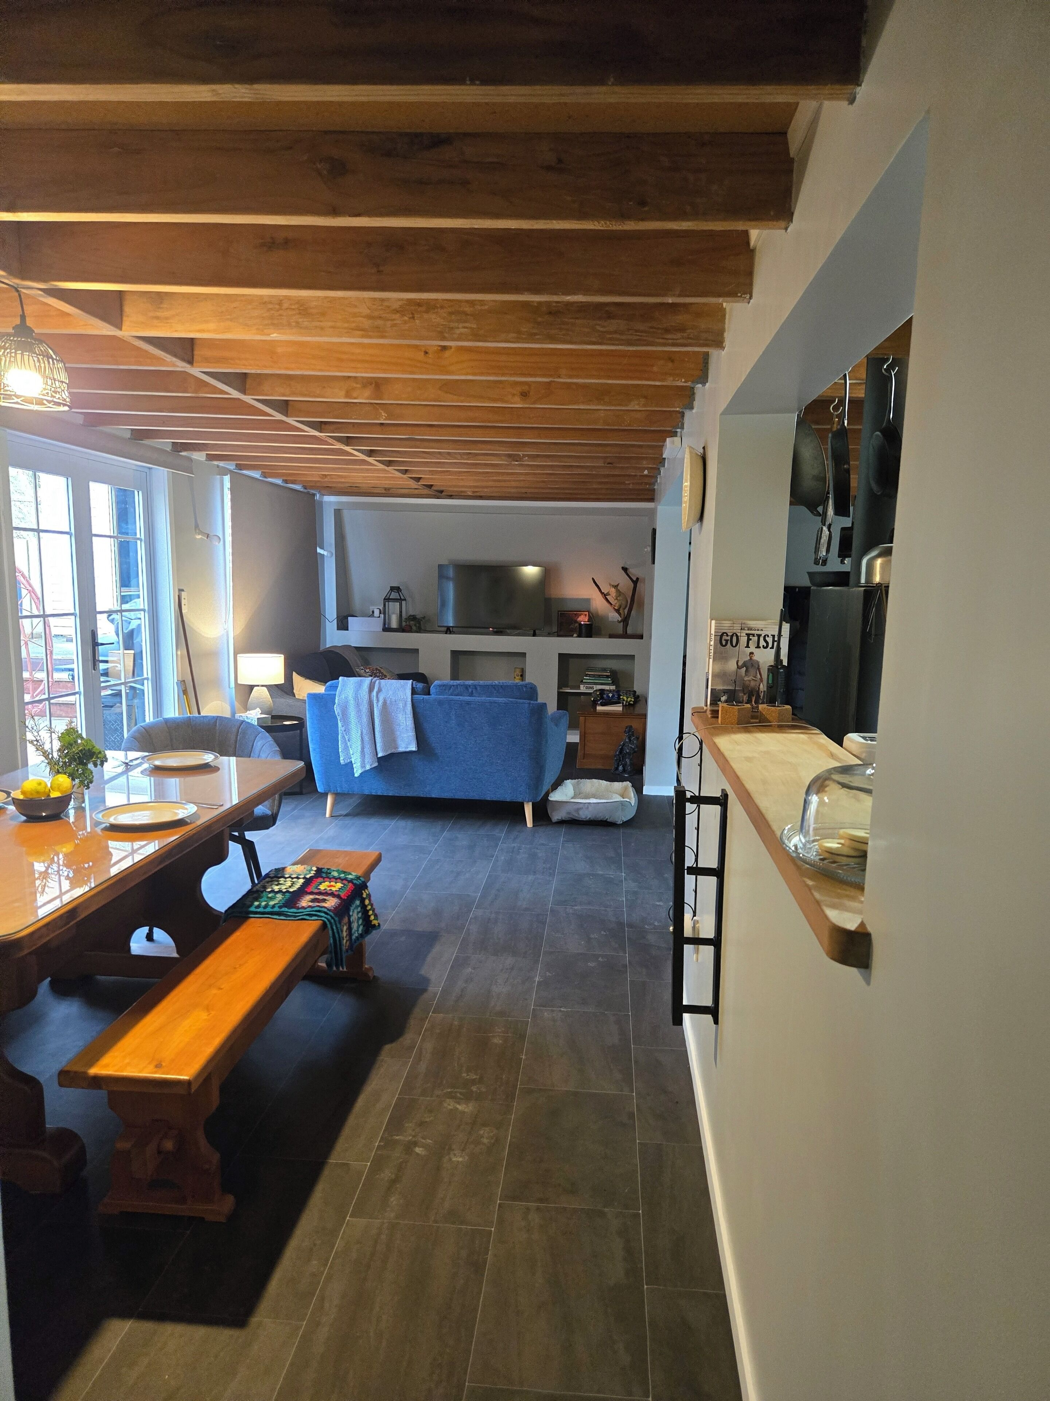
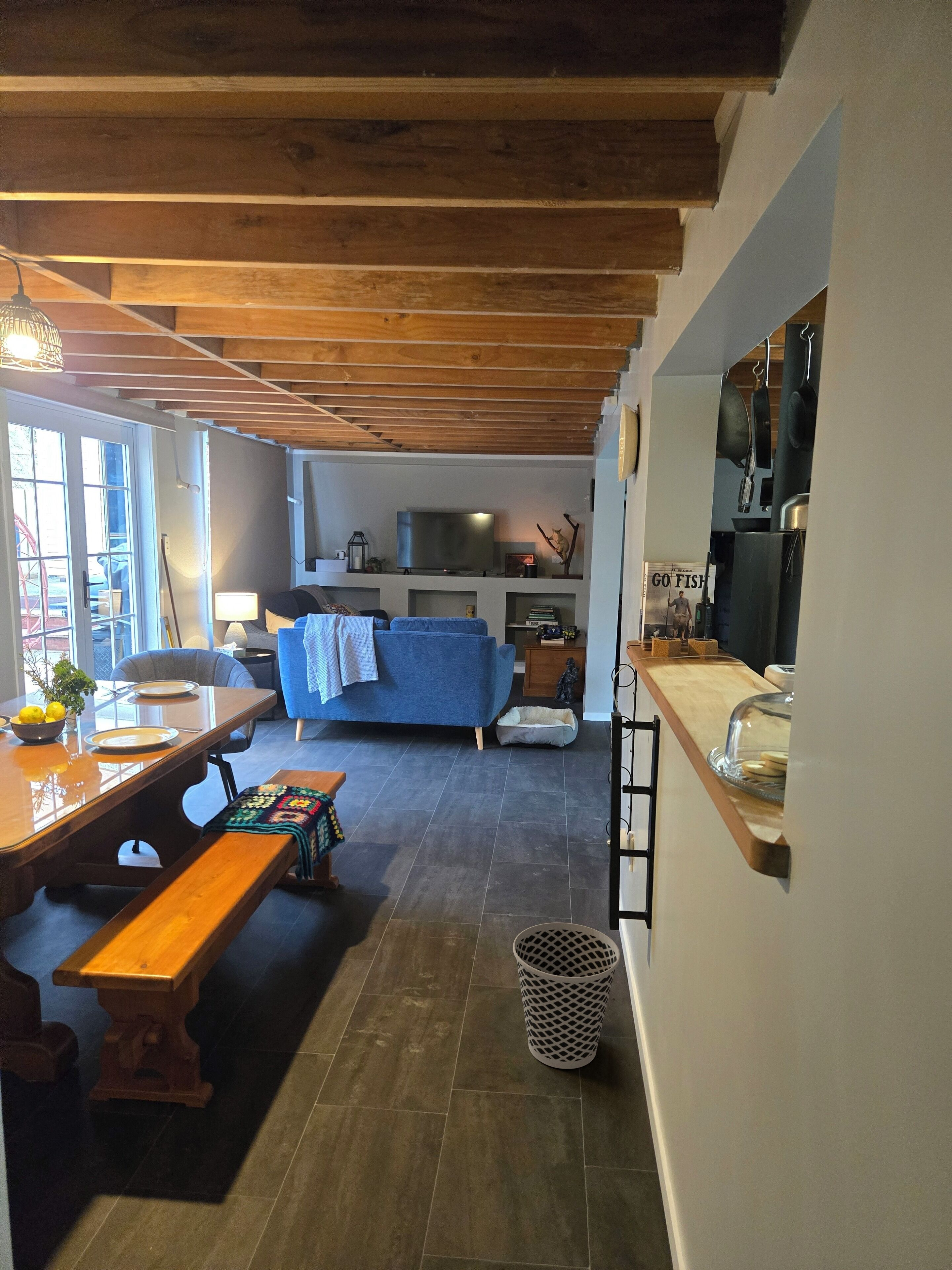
+ wastebasket (564, 997)
